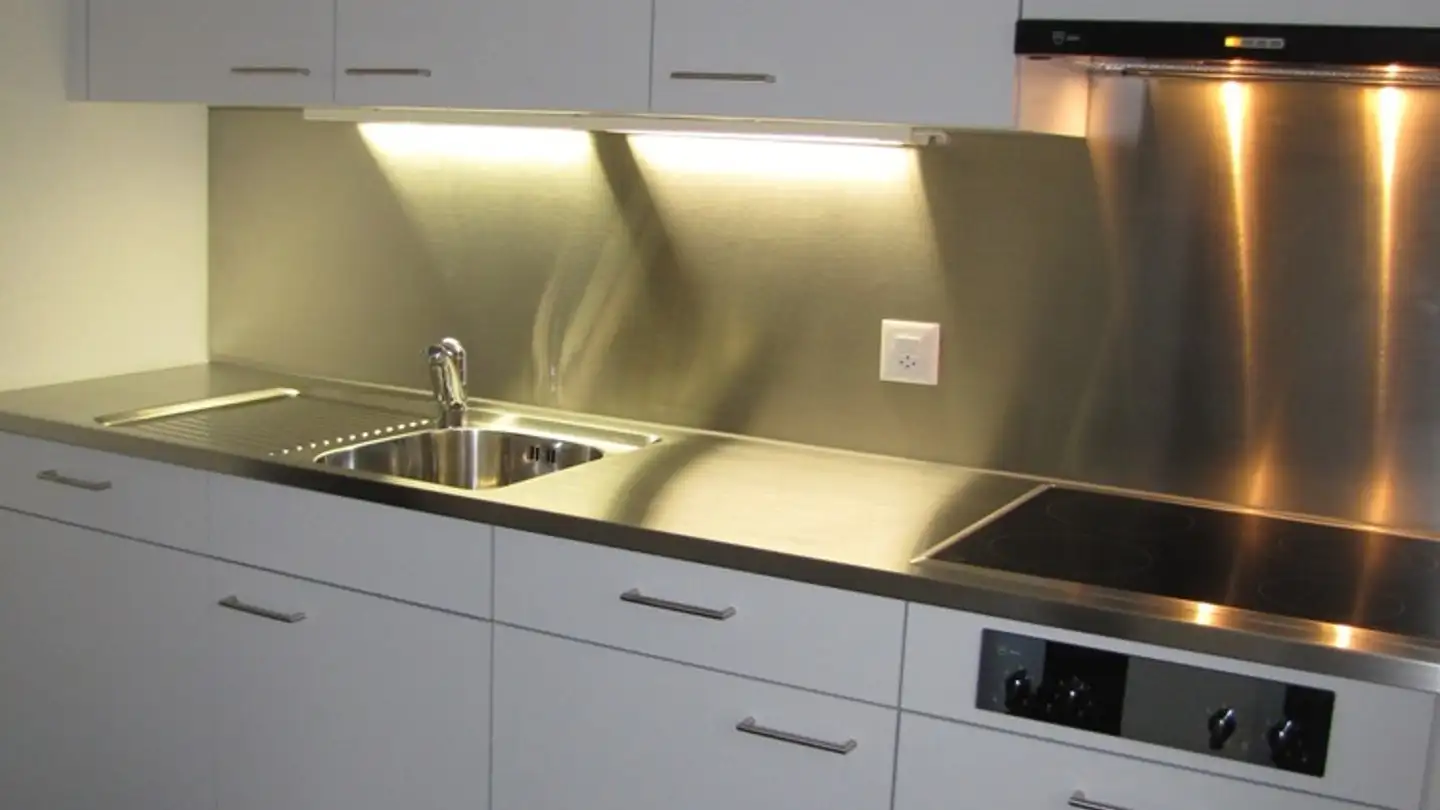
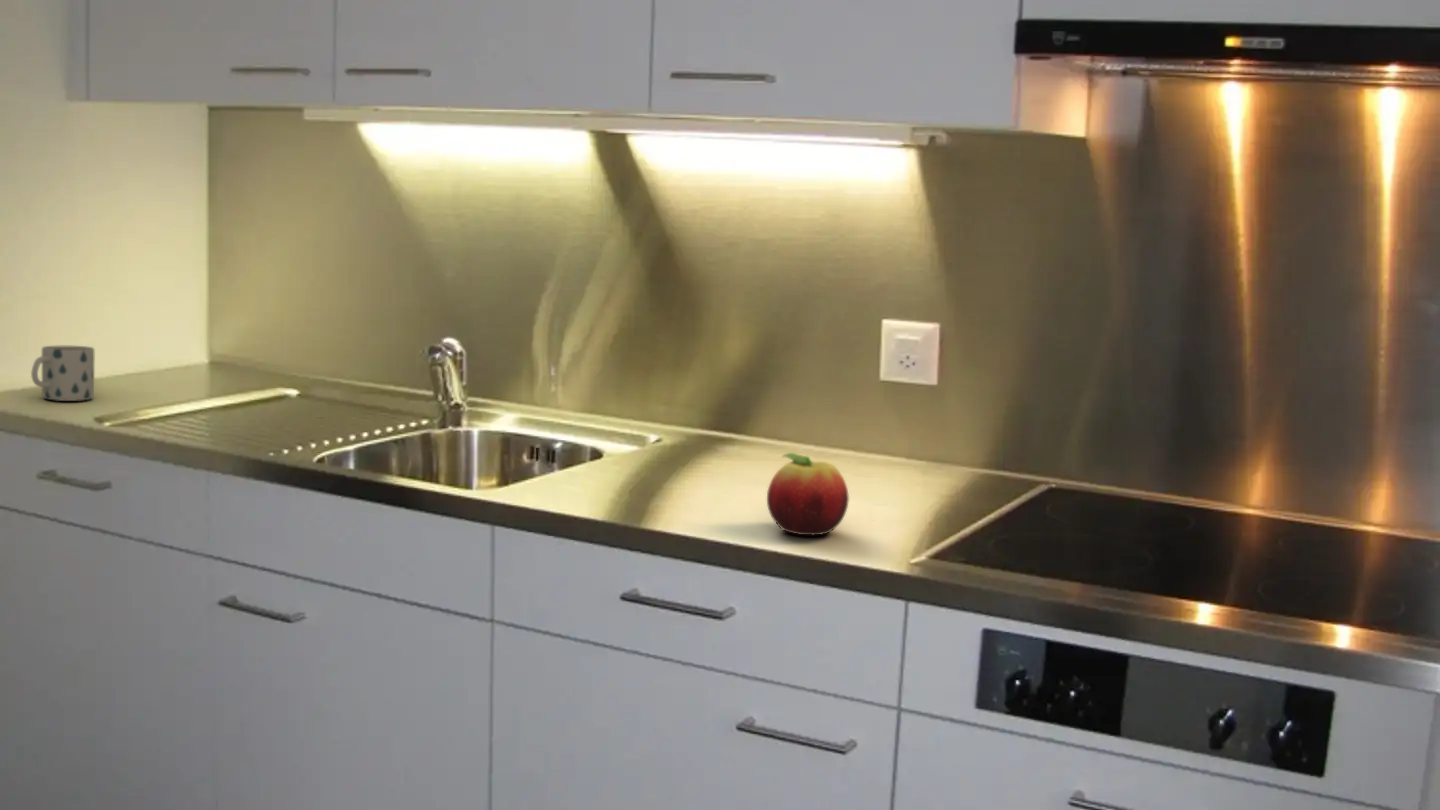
+ mug (60, 373)
+ fruit (807, 494)
